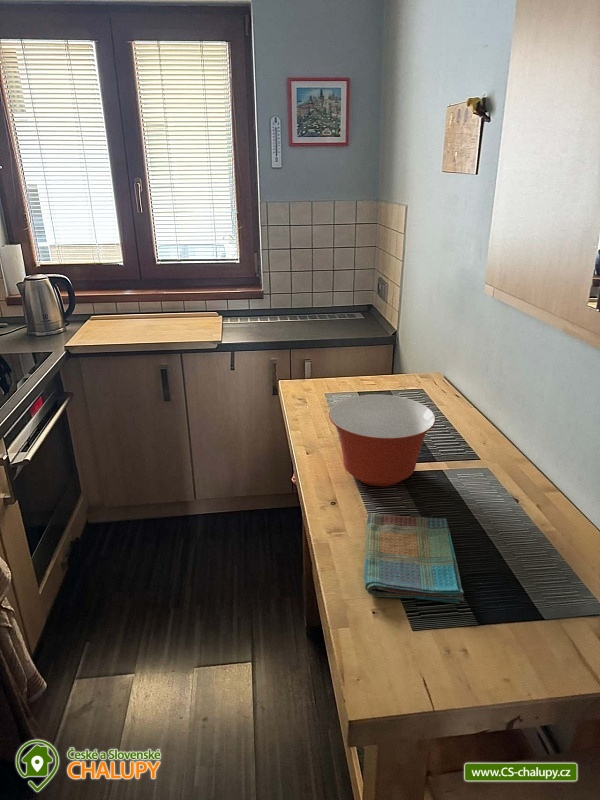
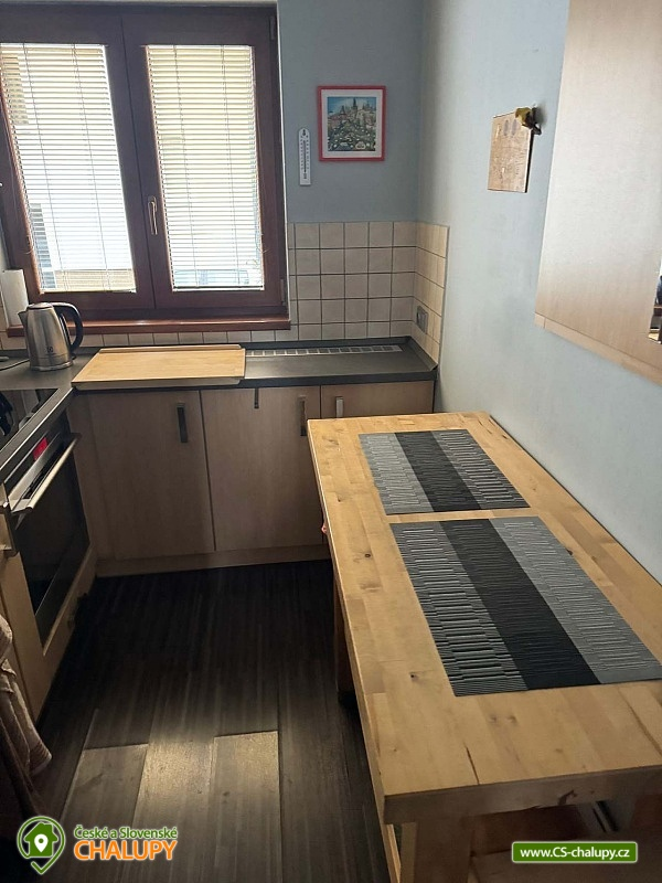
- dish towel (409, 552)
- mixing bowl (380, 444)
